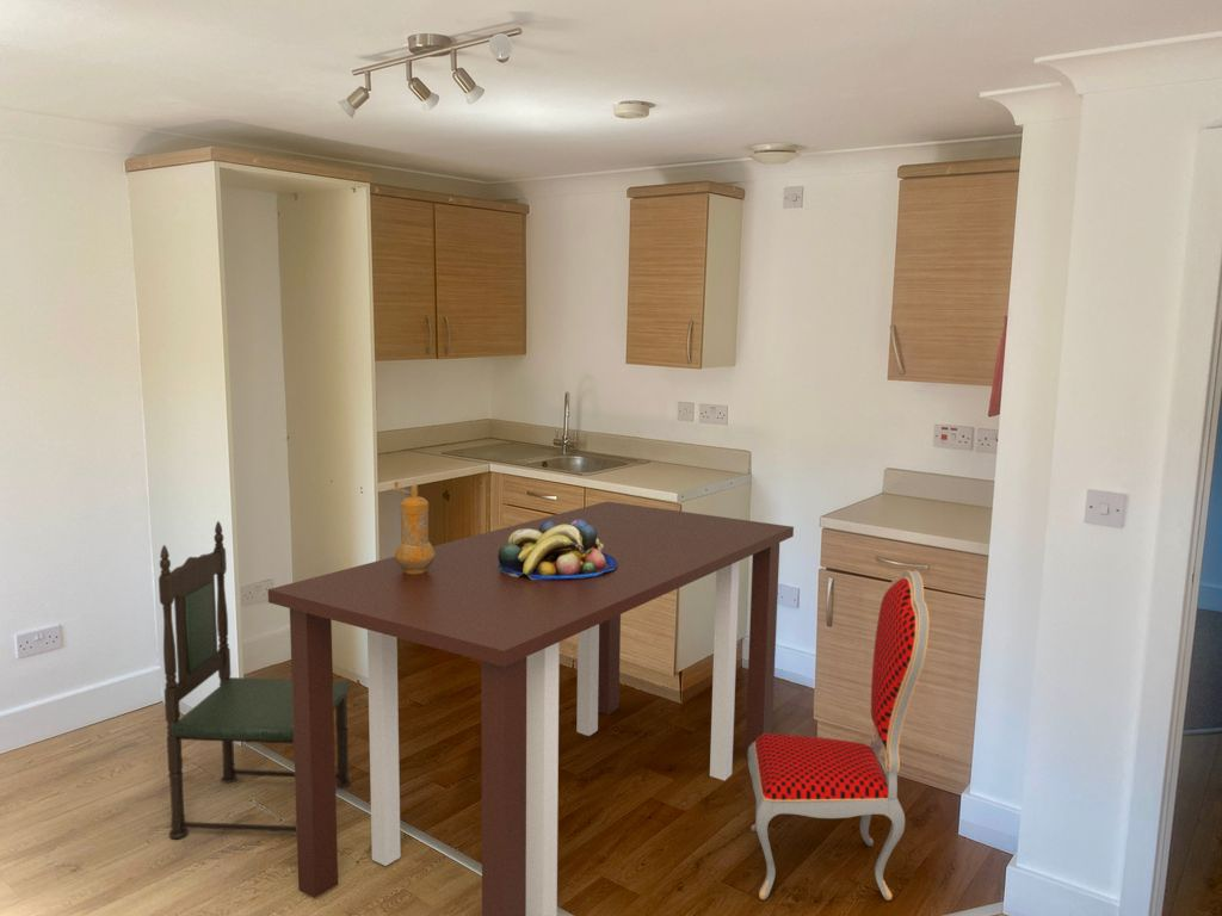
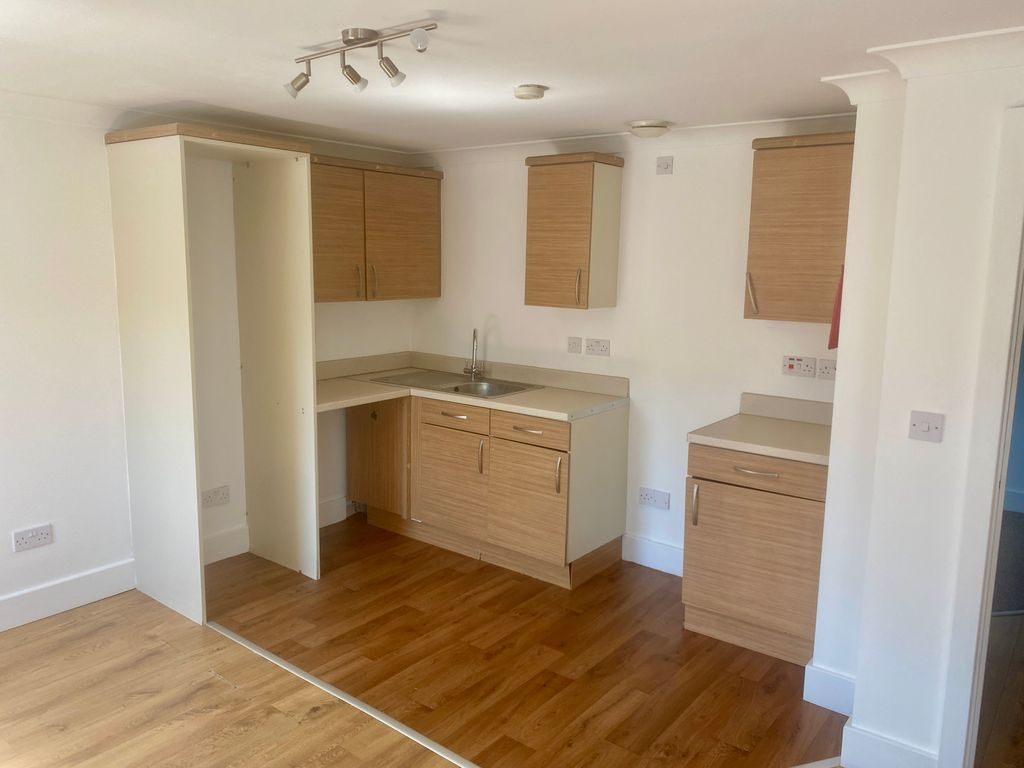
- pepper mill (412, 526)
- dining chair (829, 738)
- dining table (578, 686)
- dining chair (260, 679)
- fruit bowl (558, 543)
